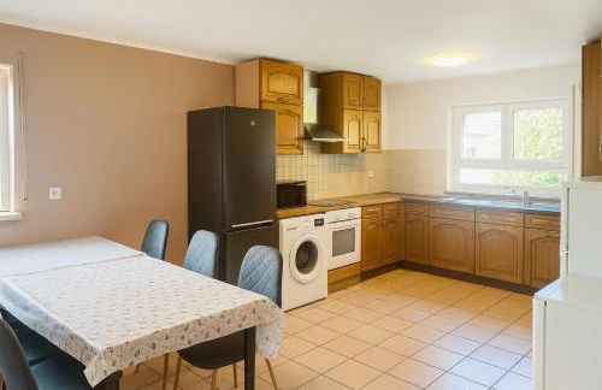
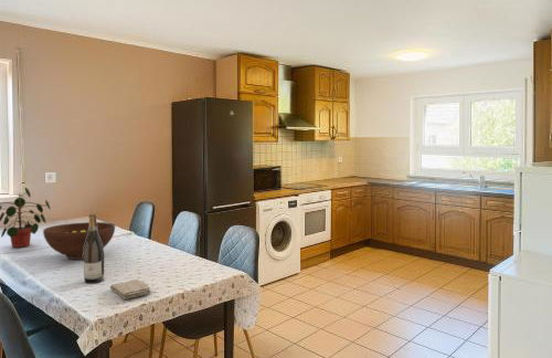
+ wine bottle (93, 248)
+ potted plant (23, 215)
+ fruit bowl (81, 242)
+ washcloth (130, 287)
